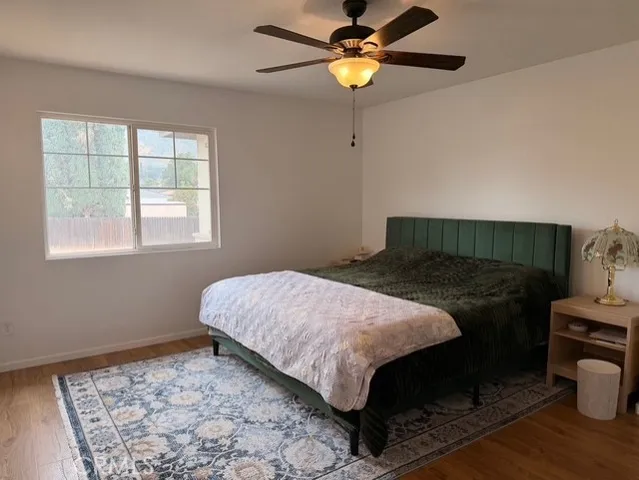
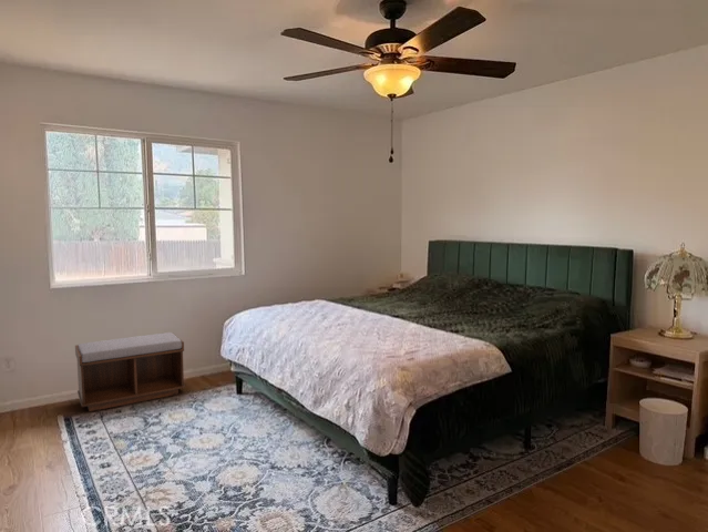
+ bench (131, 368)
